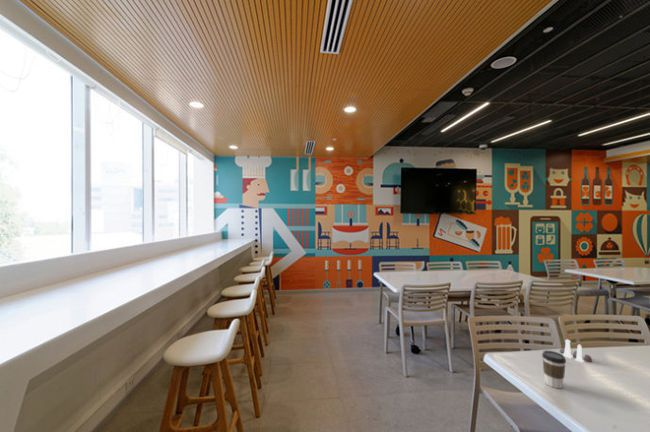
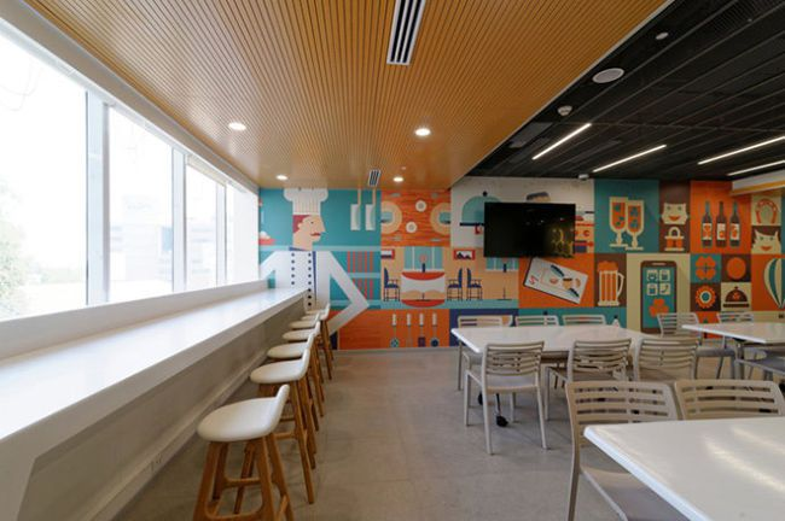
- salt and pepper shaker set (574, 351)
- coffee cup (553, 369)
